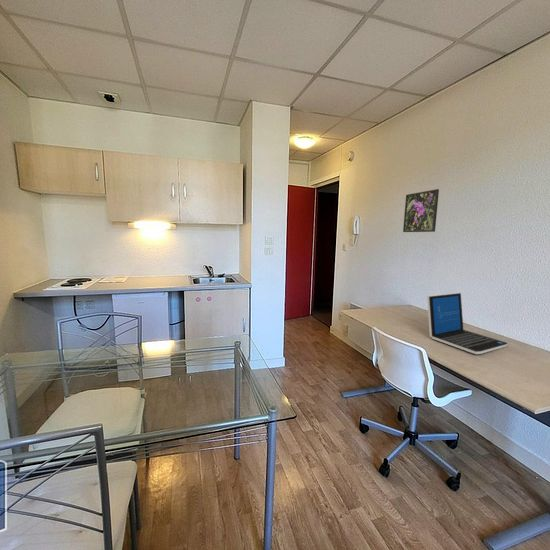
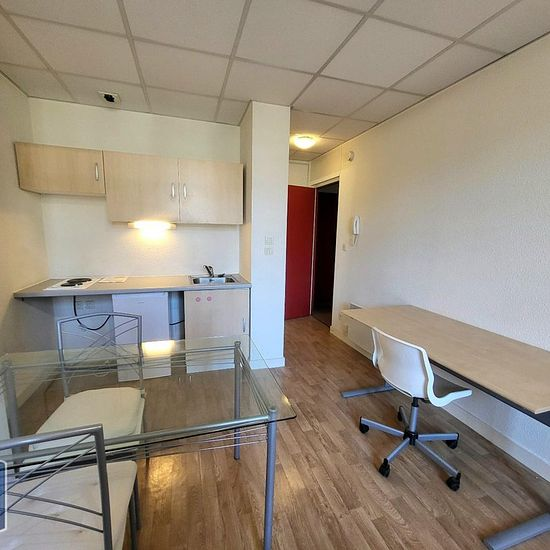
- laptop (462, 320)
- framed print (419, 212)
